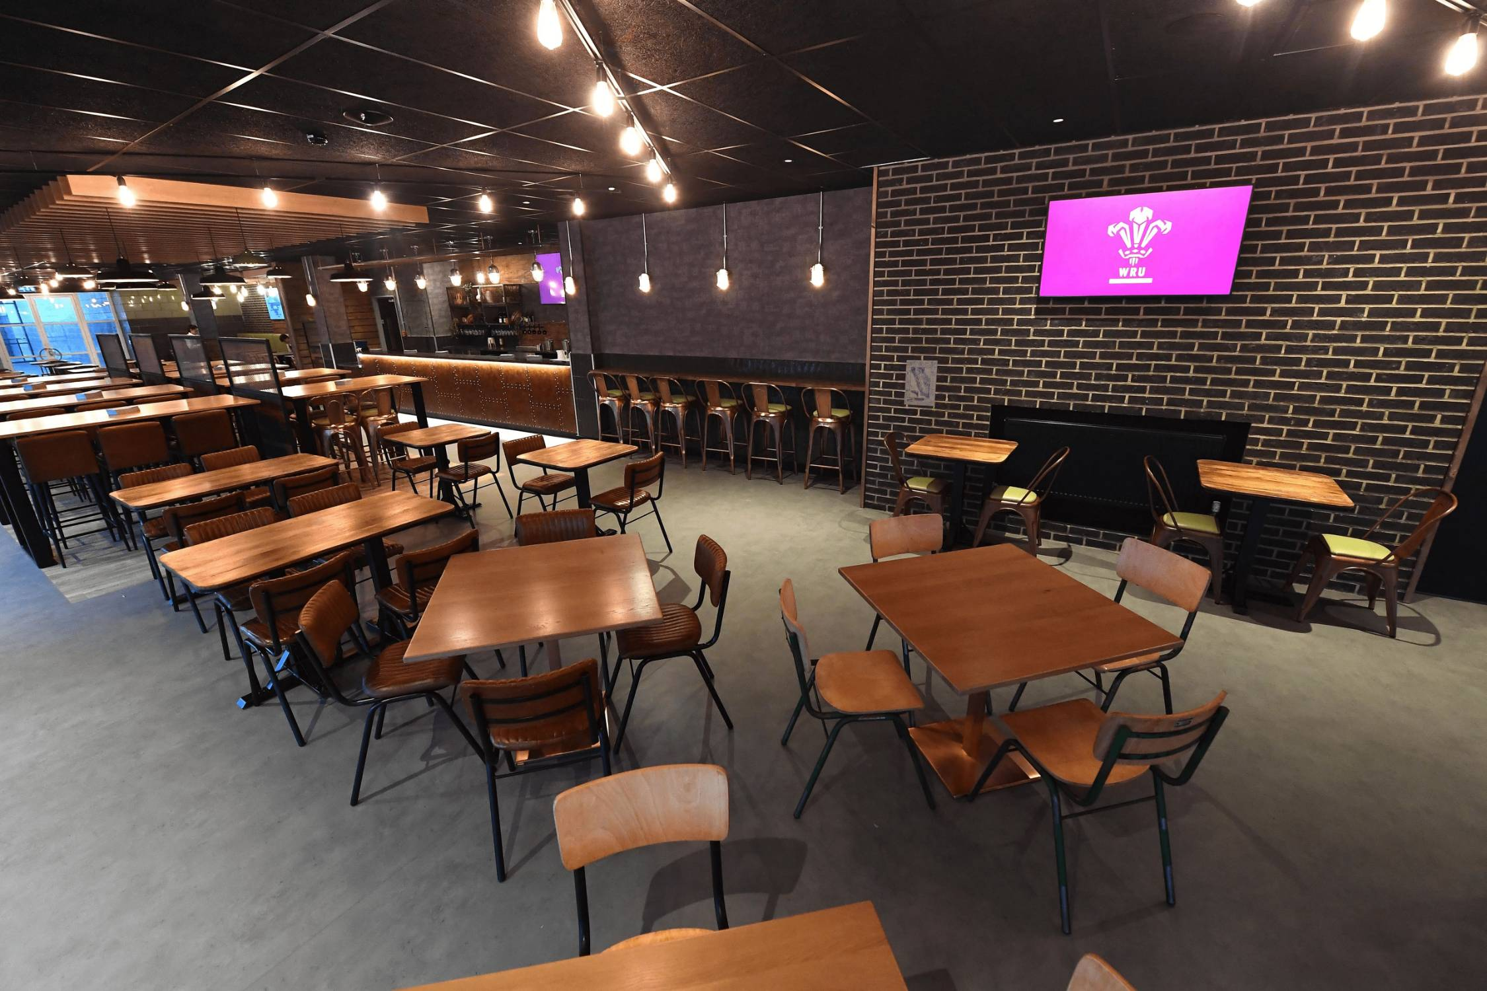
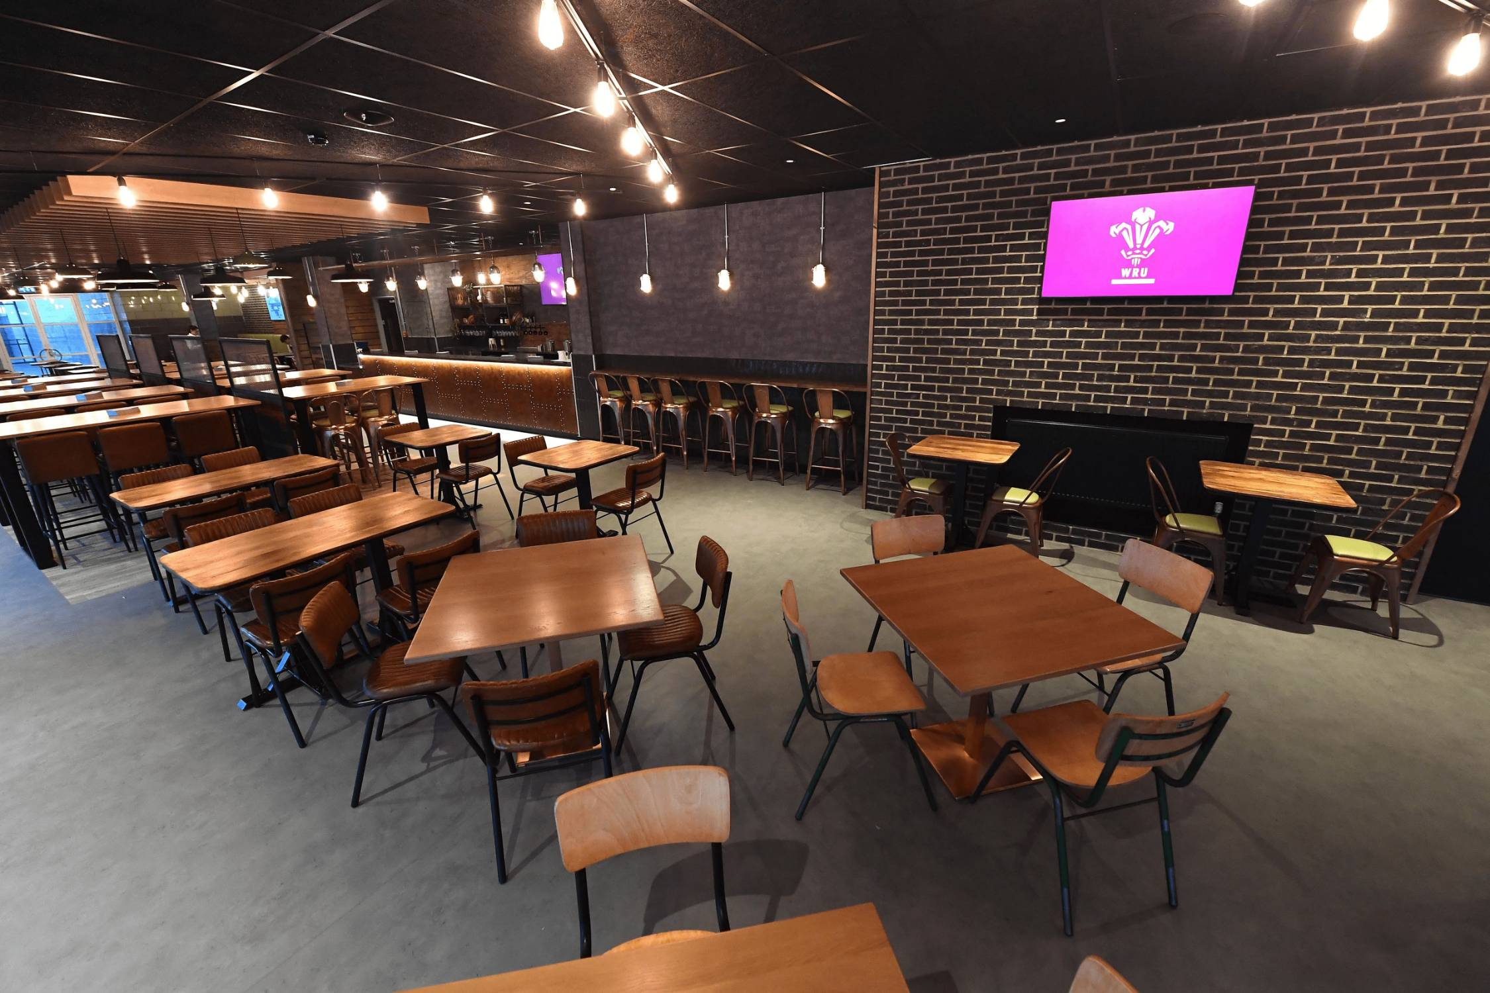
- wall art (919, 383)
